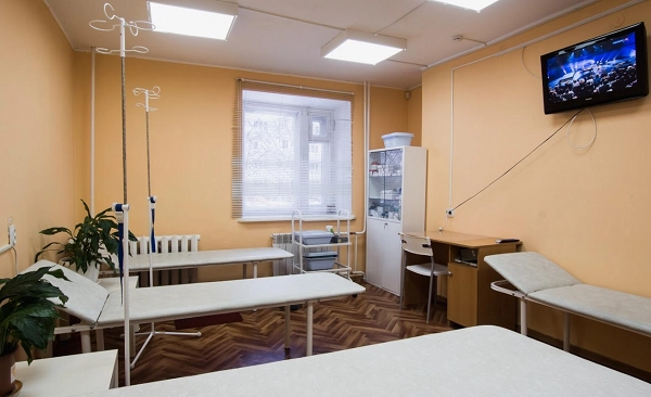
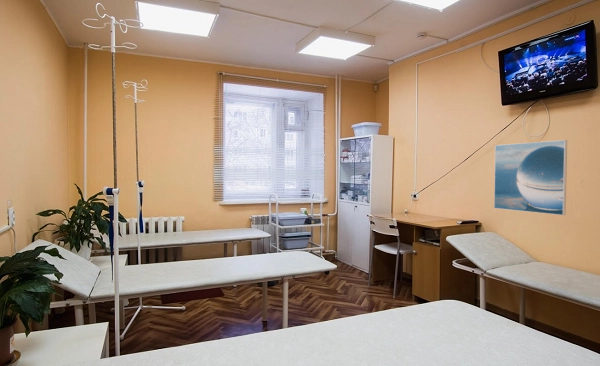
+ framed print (527, 177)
